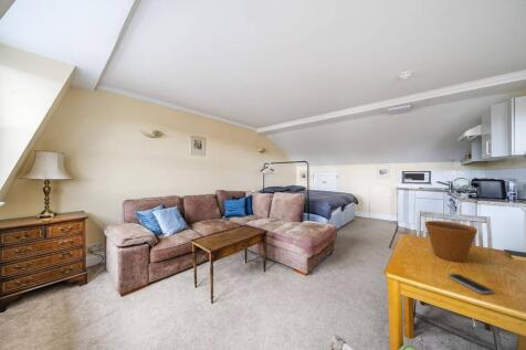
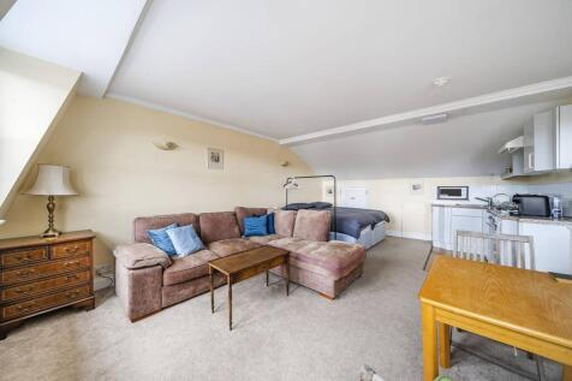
- flower pot (449, 241)
- smartphone (469, 283)
